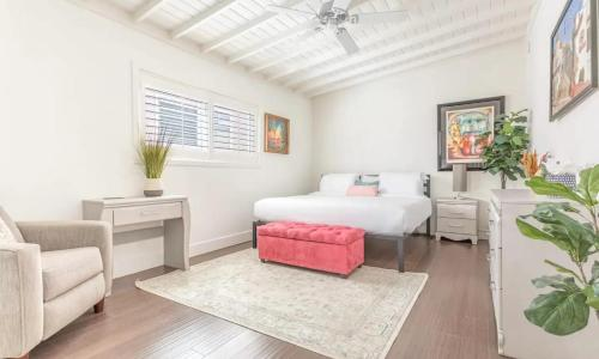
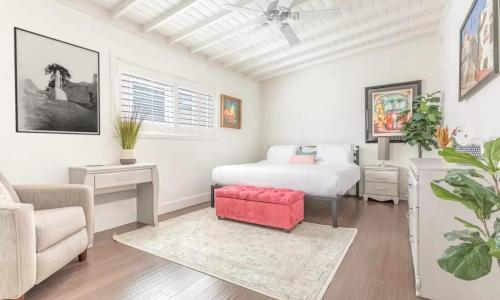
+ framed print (62, 87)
